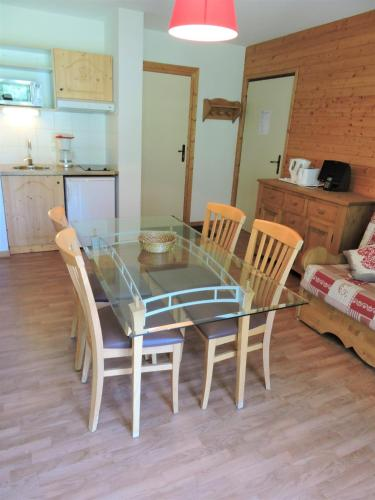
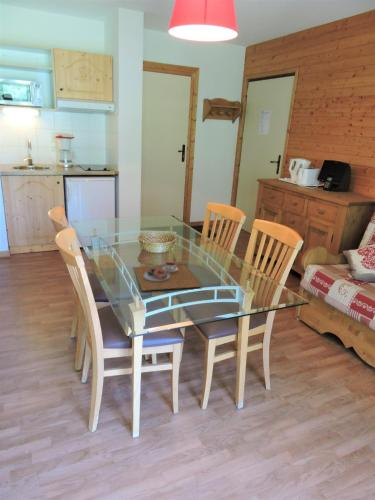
+ placemat (165, 271)
